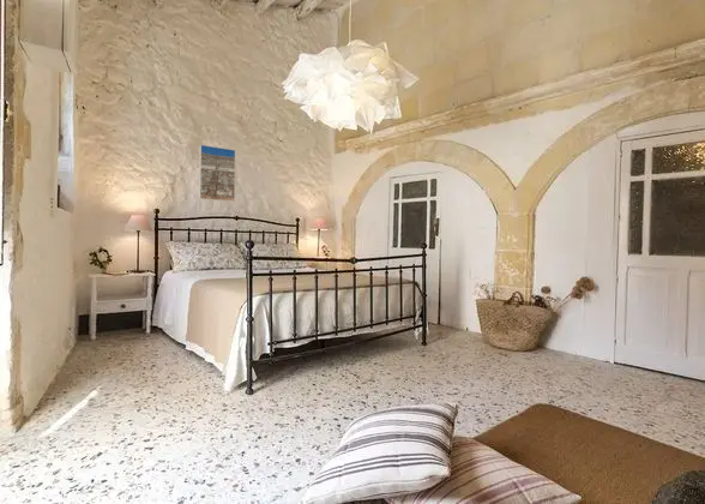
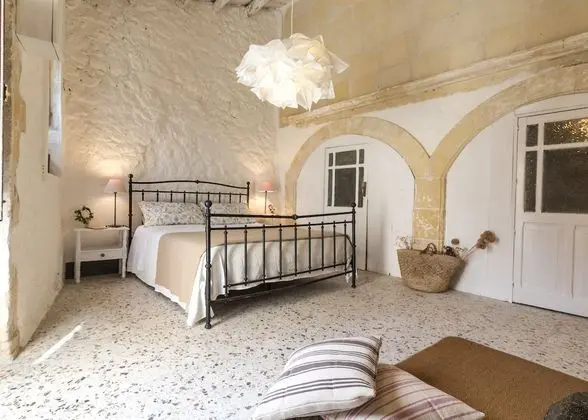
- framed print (217, 173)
